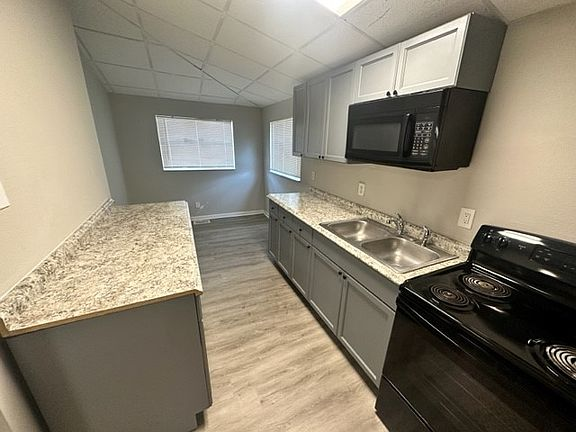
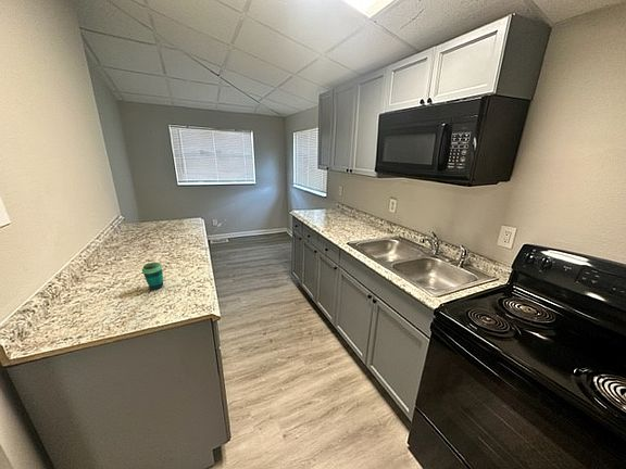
+ cup (153, 276)
